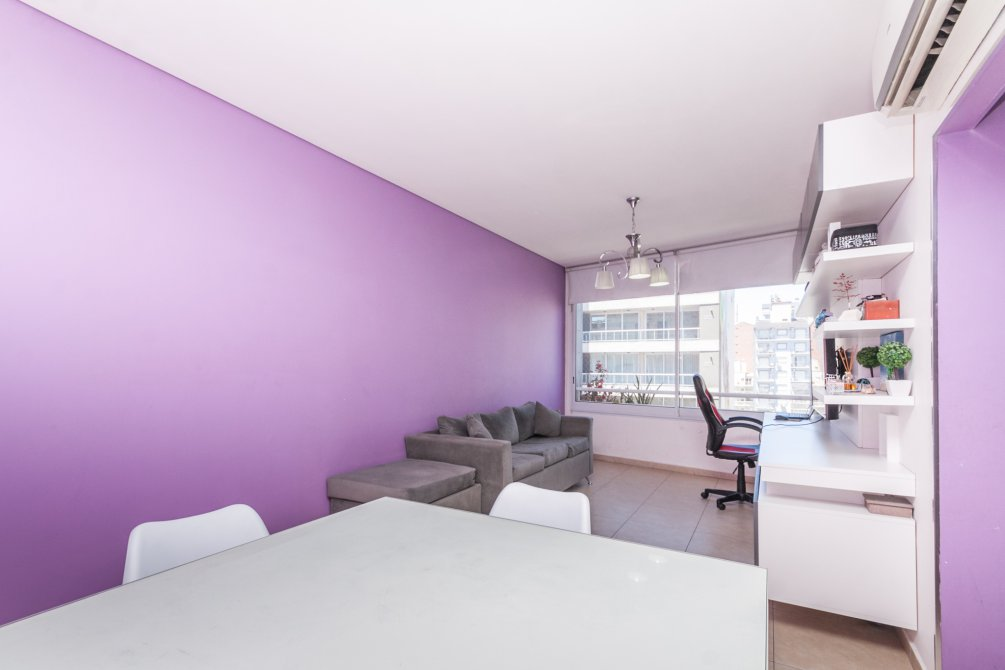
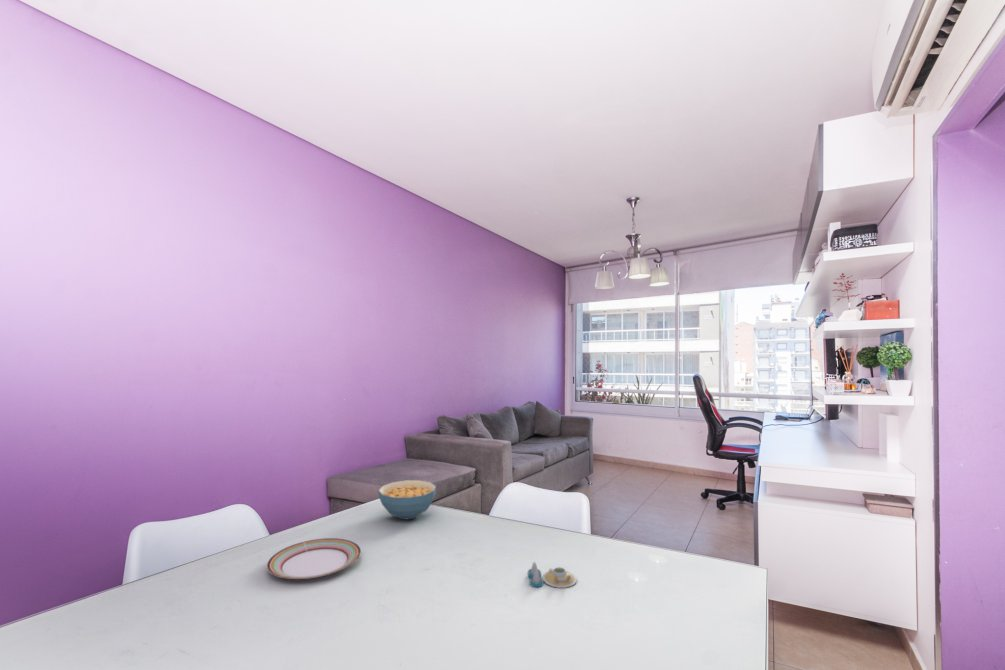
+ cereal bowl (407, 502)
+ salt and pepper shaker set (552, 572)
+ plate (315, 560)
